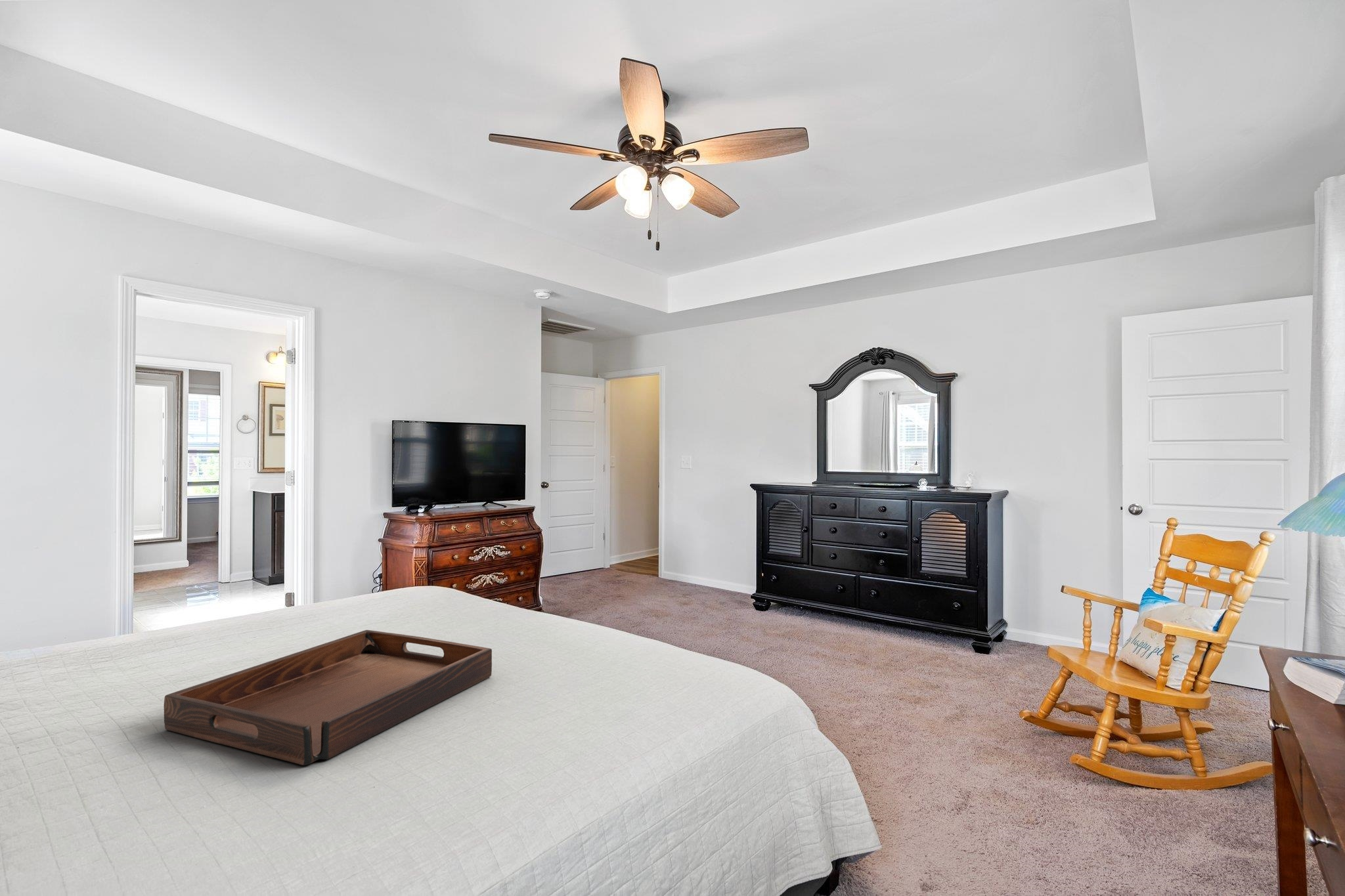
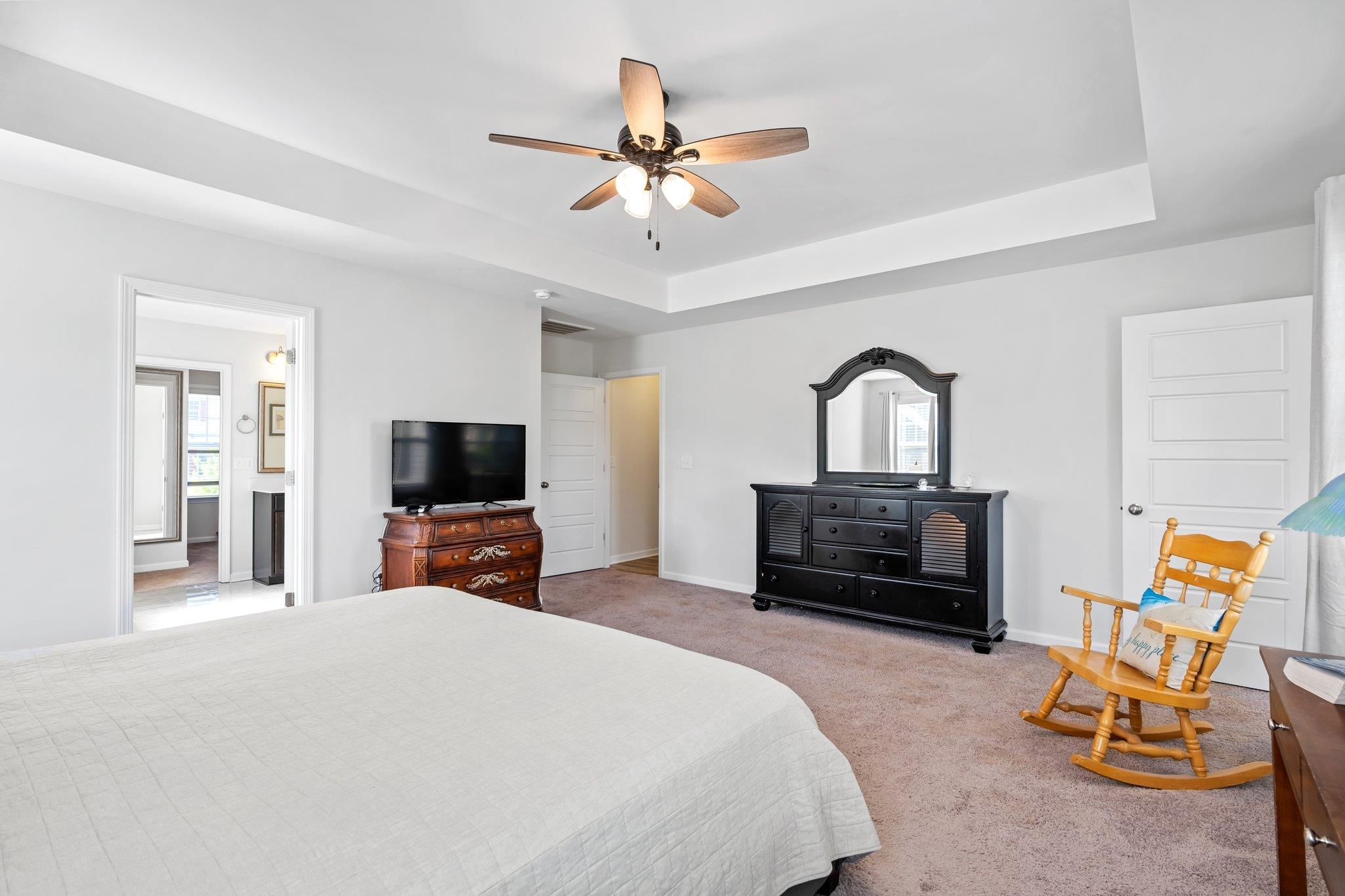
- serving tray (345, 683)
